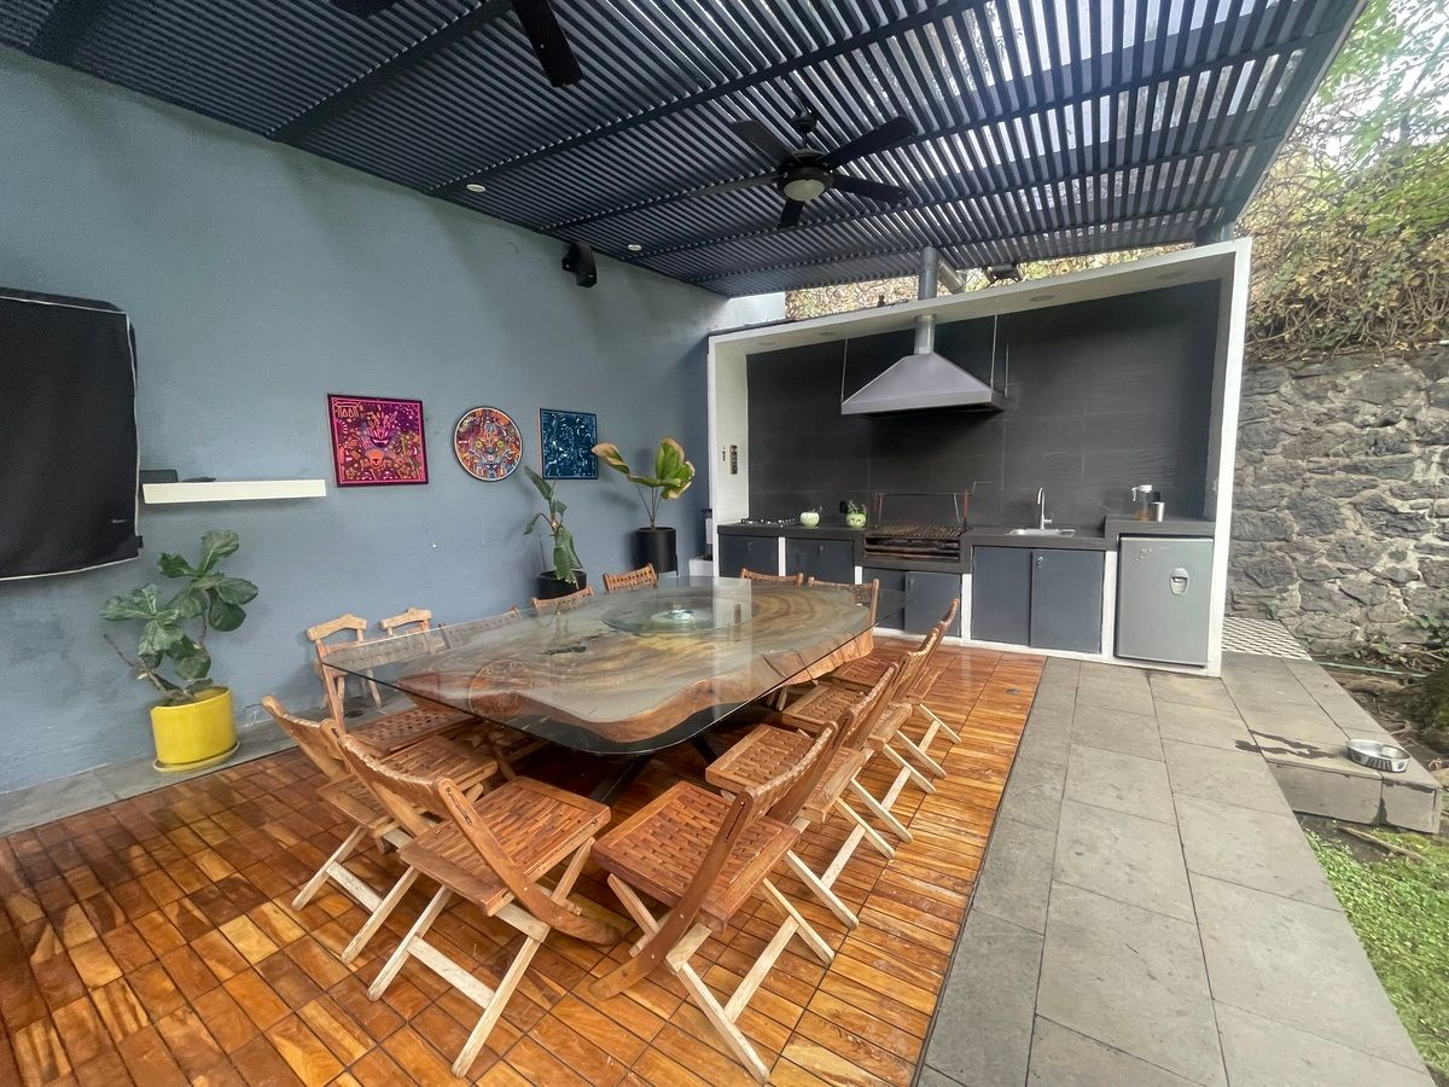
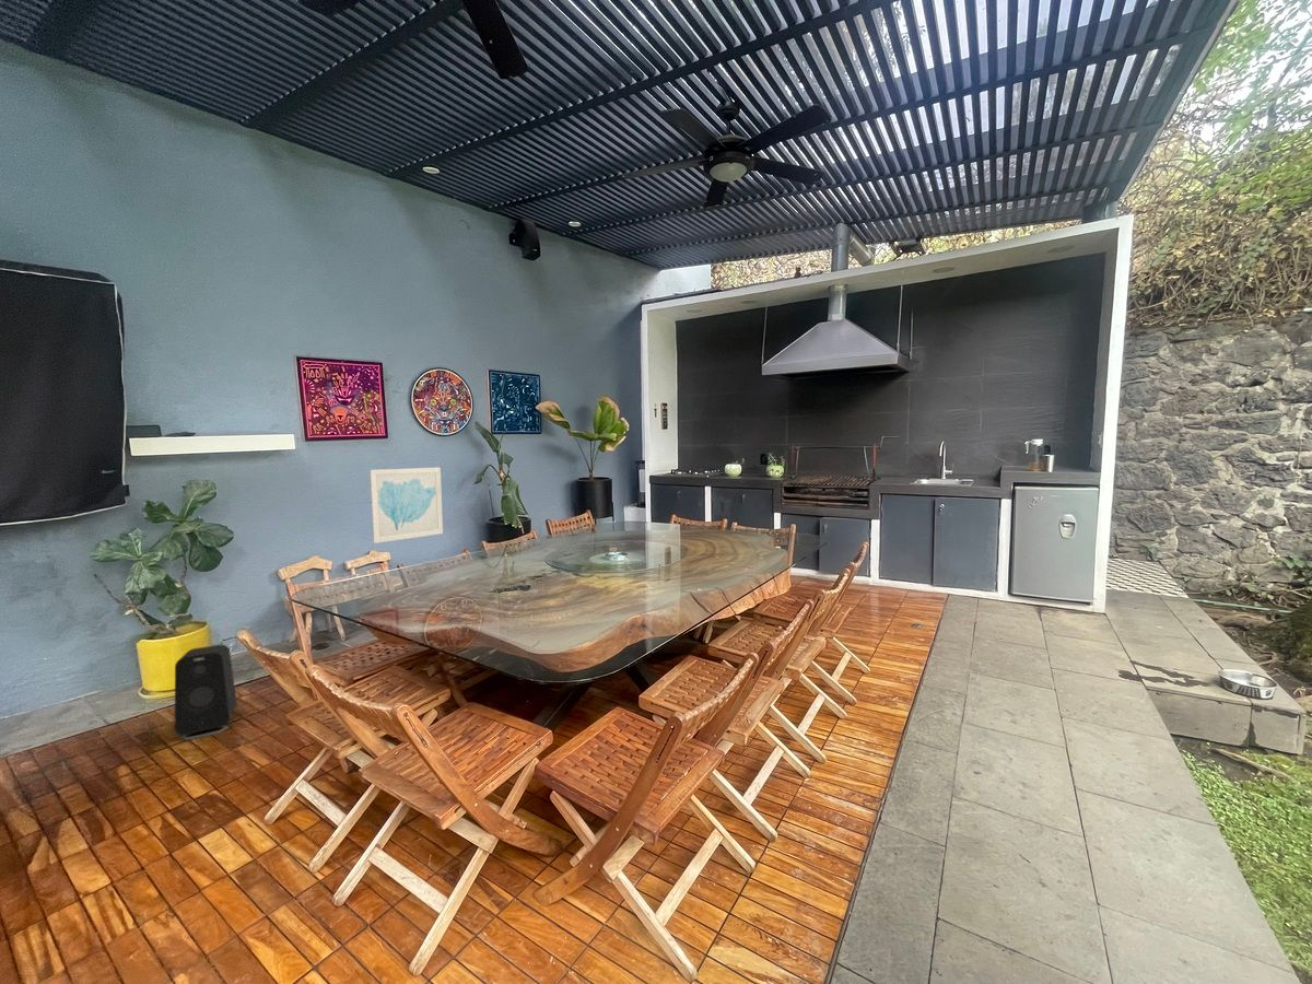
+ speaker (204, 689)
+ wall art (408, 503)
